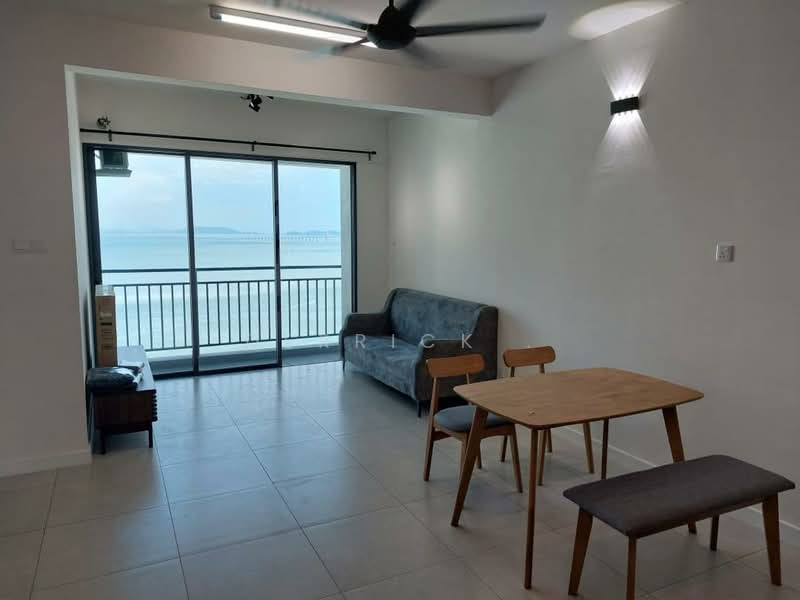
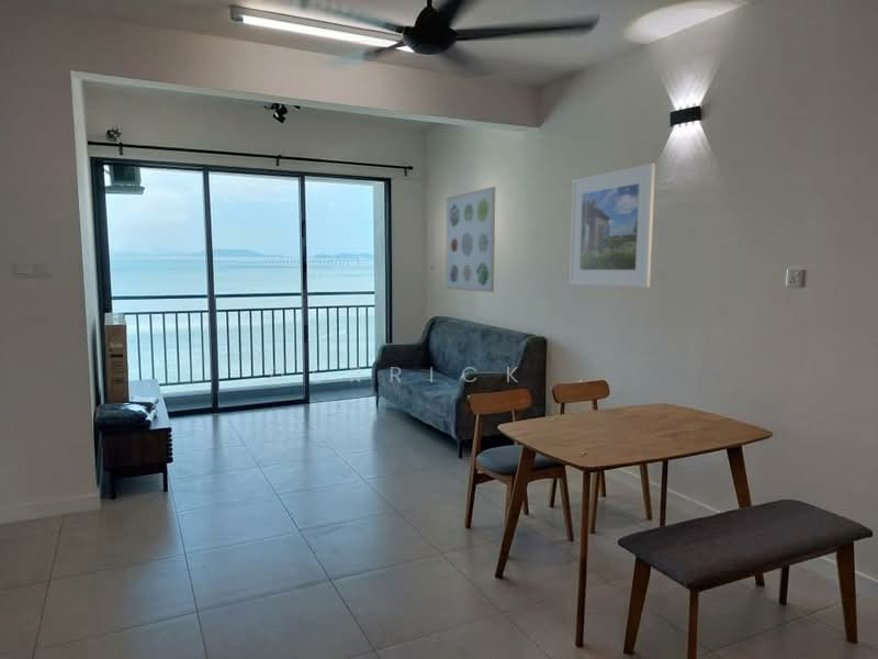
+ wall art (468, 242)
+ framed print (608, 230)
